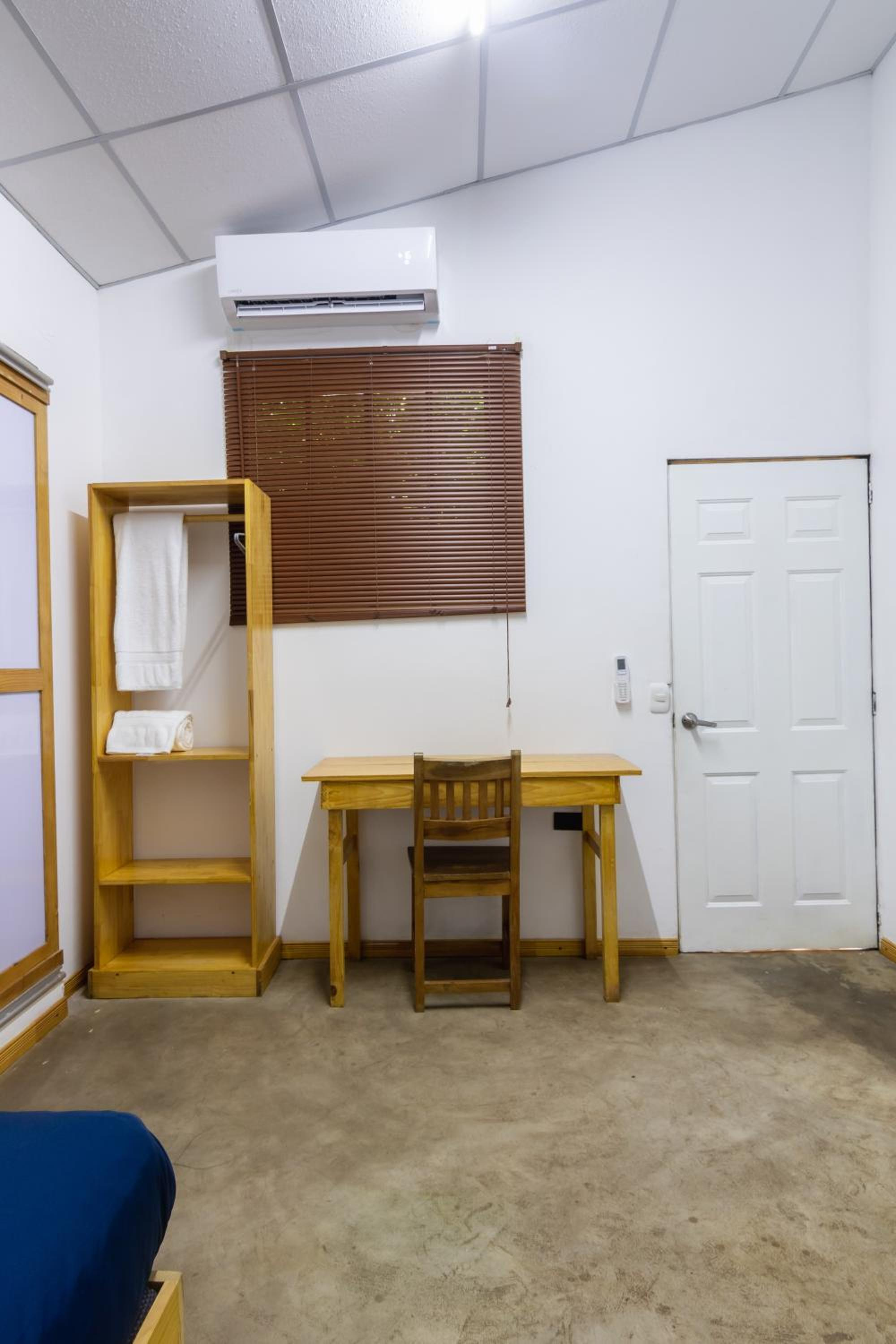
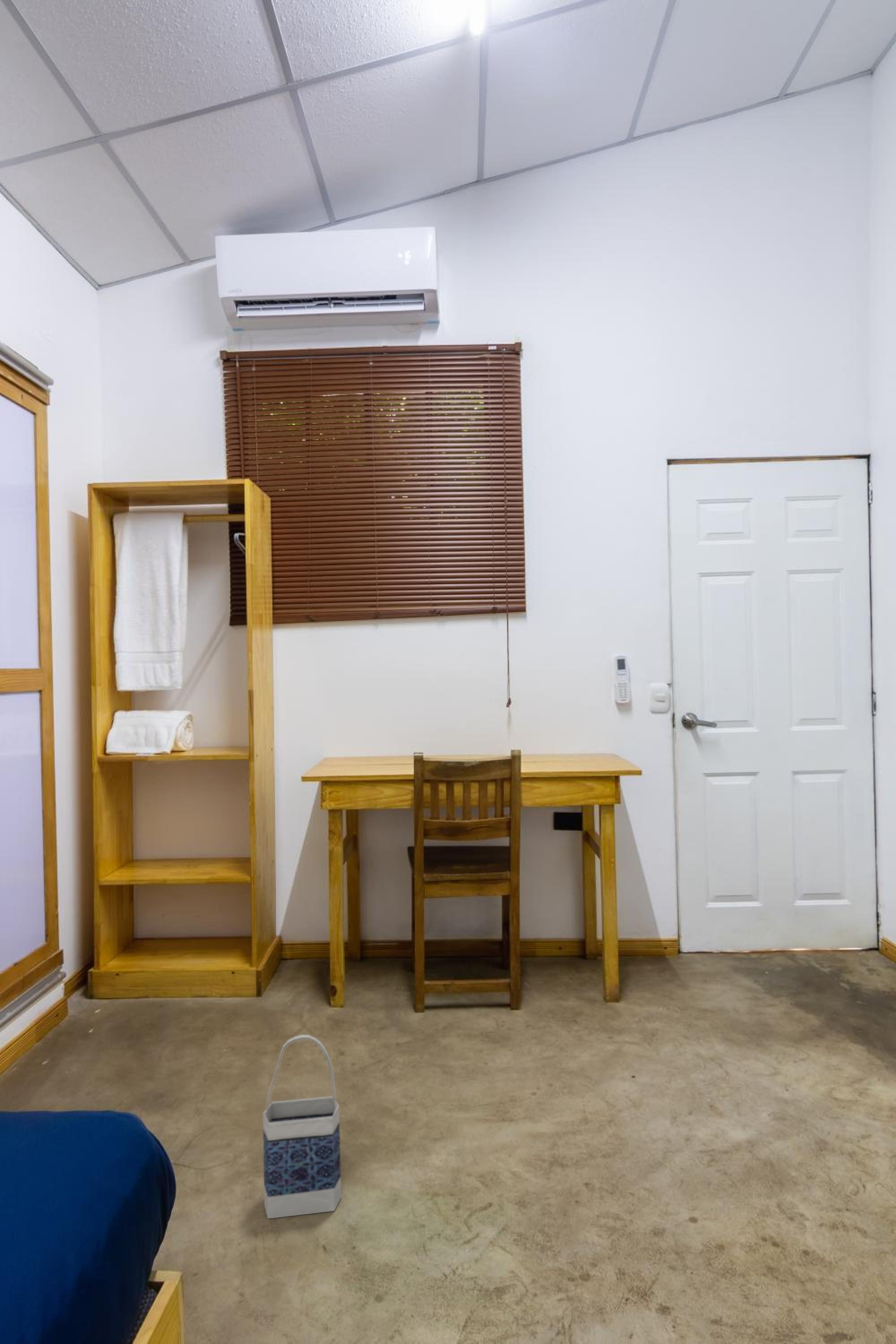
+ bag (302, 1119)
